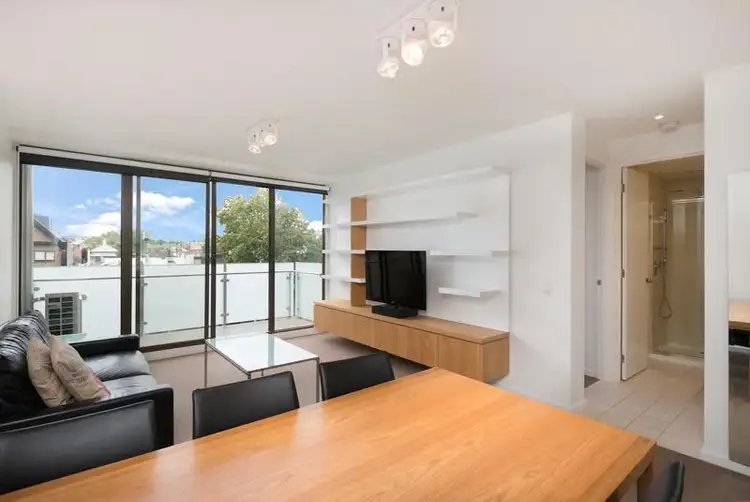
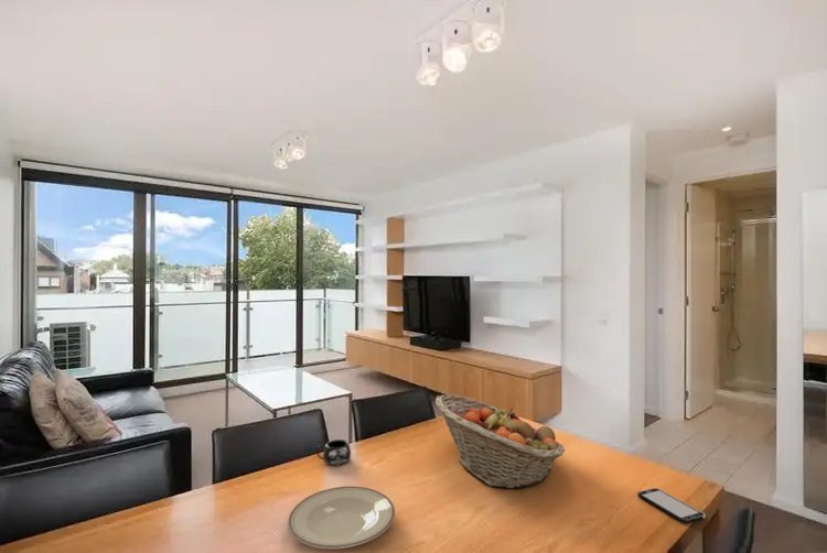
+ smartphone (669, 505)
+ mug (333, 452)
+ plate (342, 519)
+ fruit basket (495, 433)
